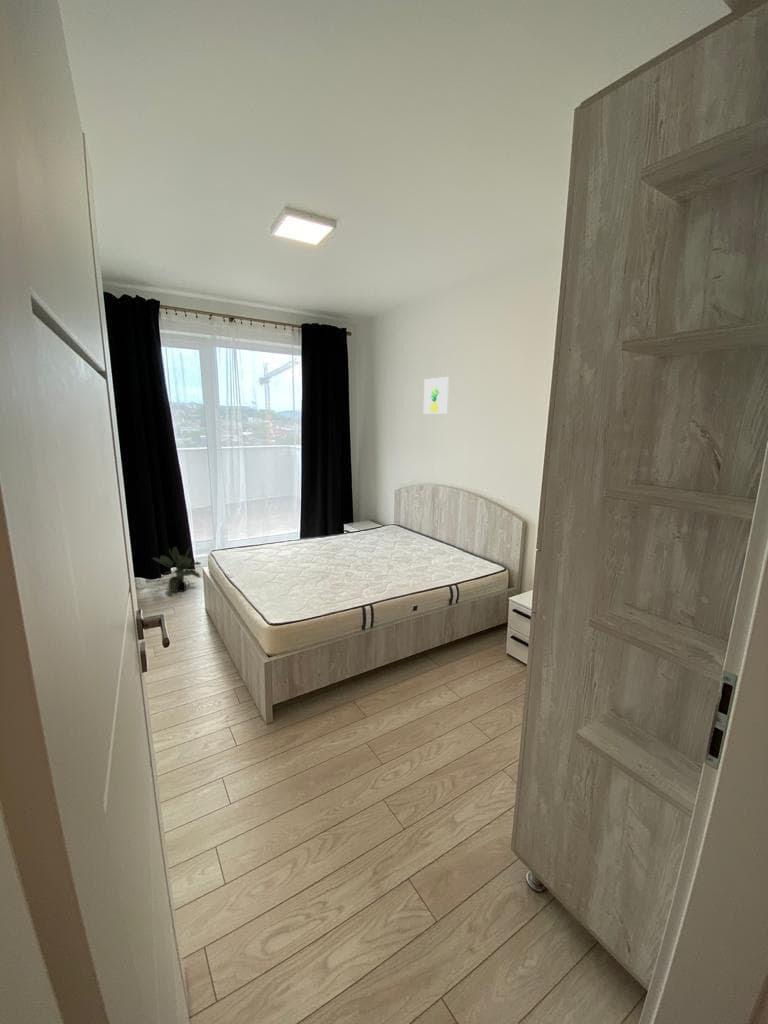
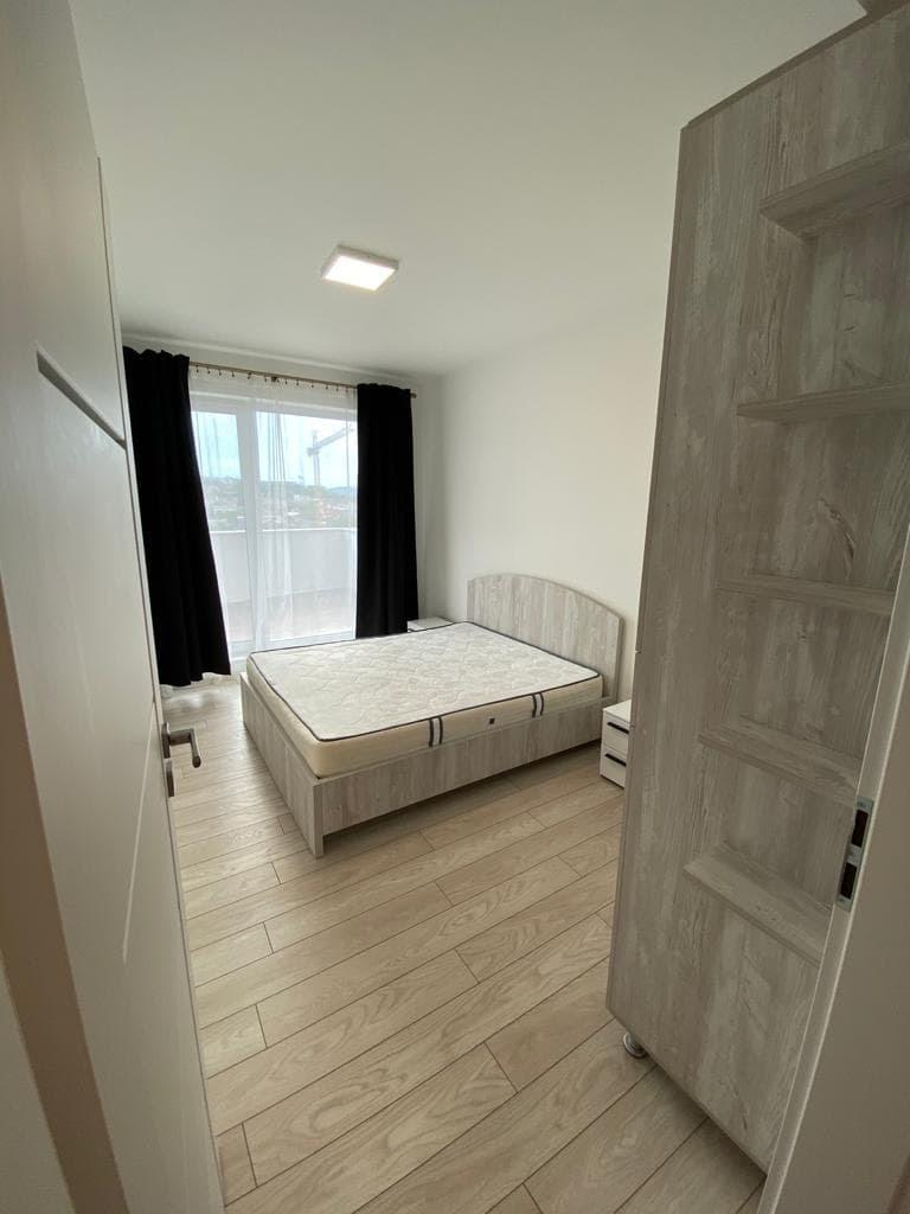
- wall art (435, 396)
- potted plant (180, 569)
